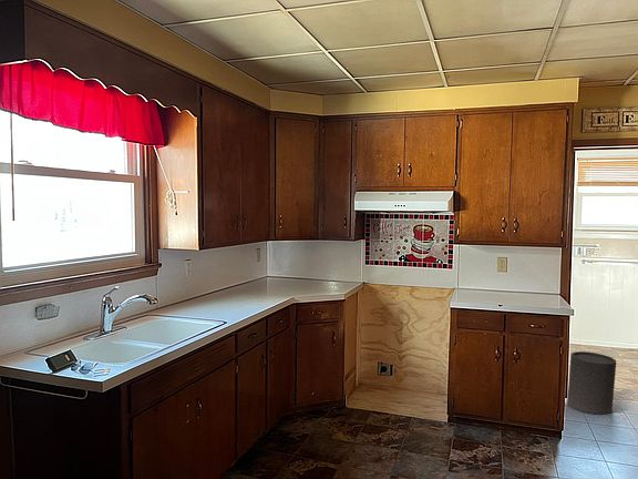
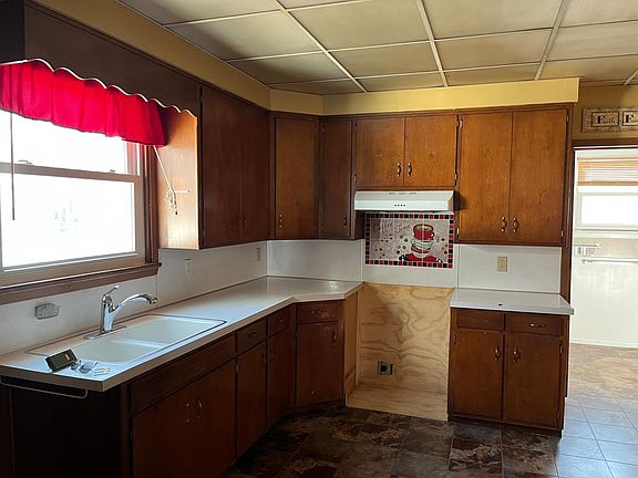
- trash can (590, 381)
